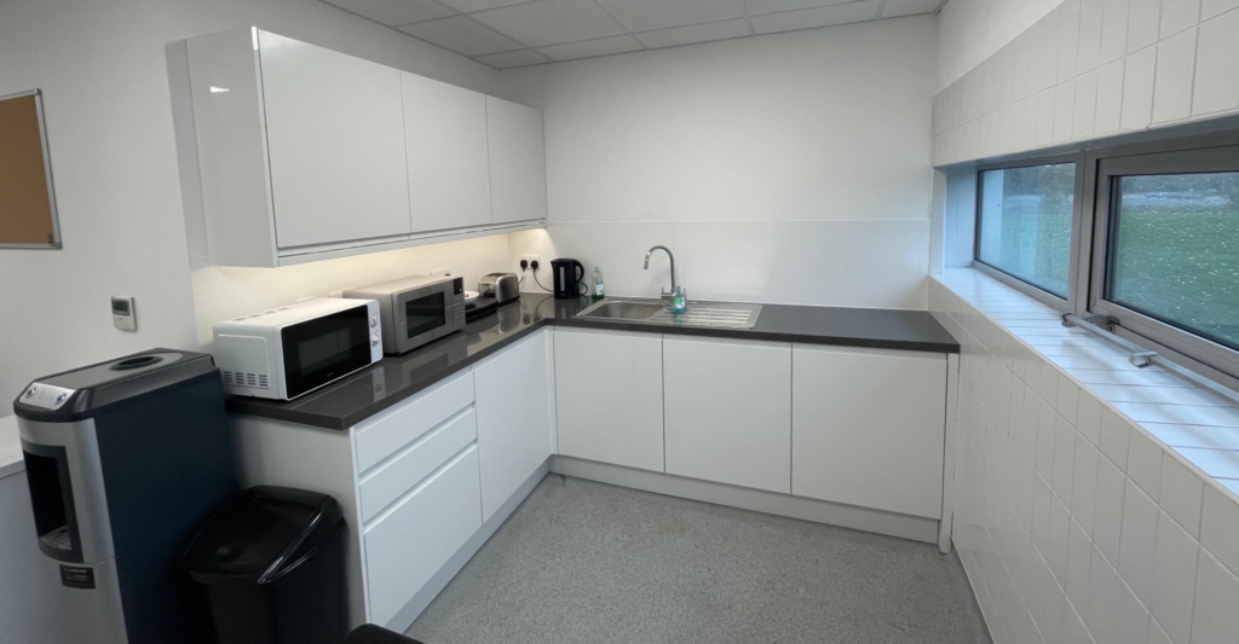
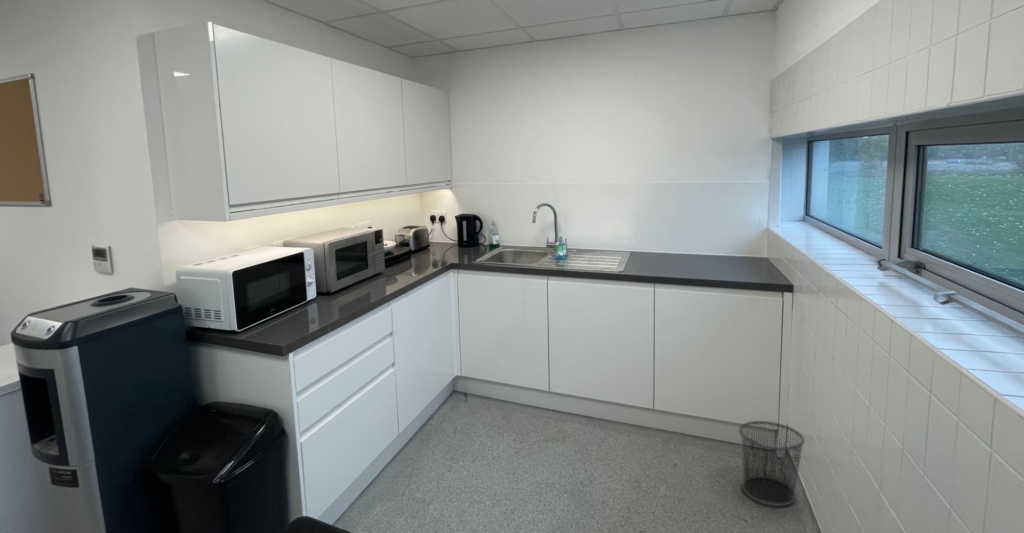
+ waste bin (769, 462)
